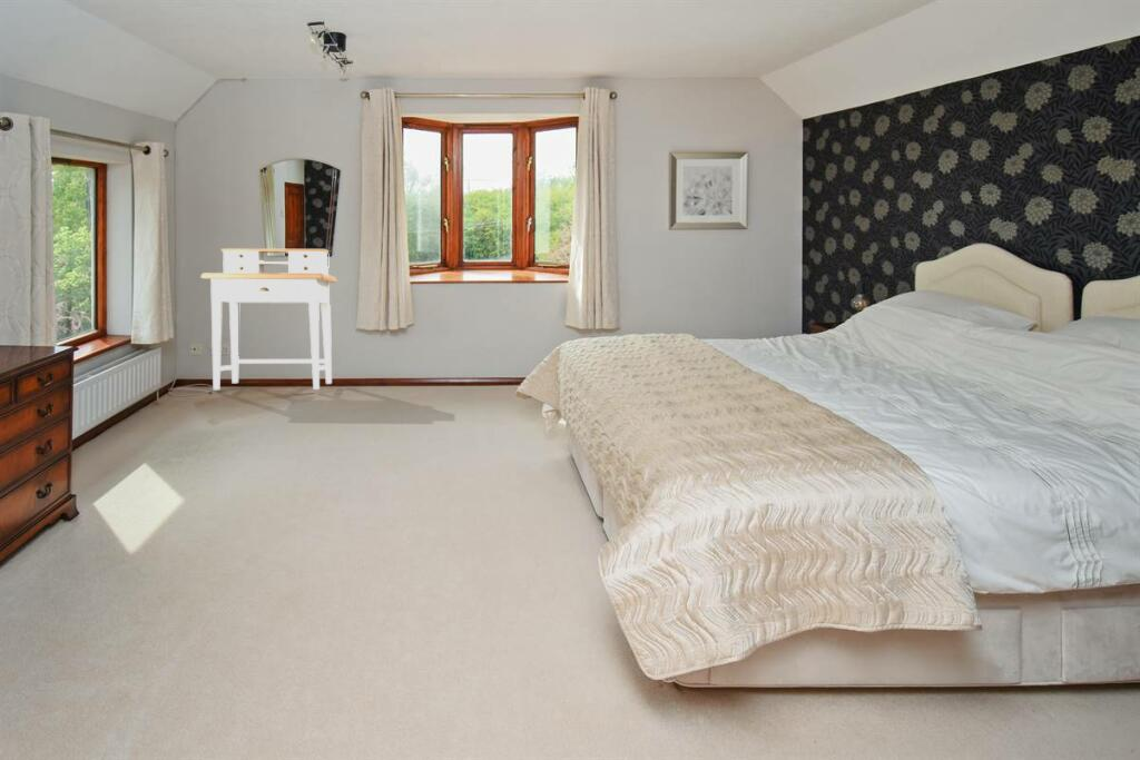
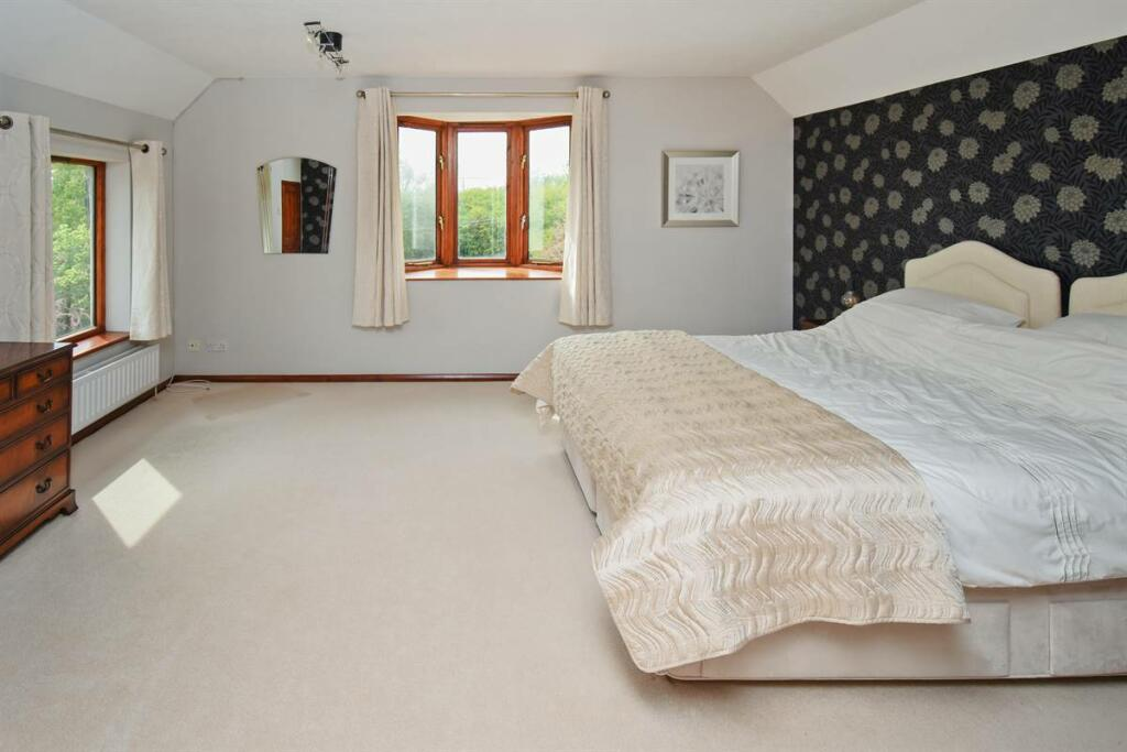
- desk (272, 302)
